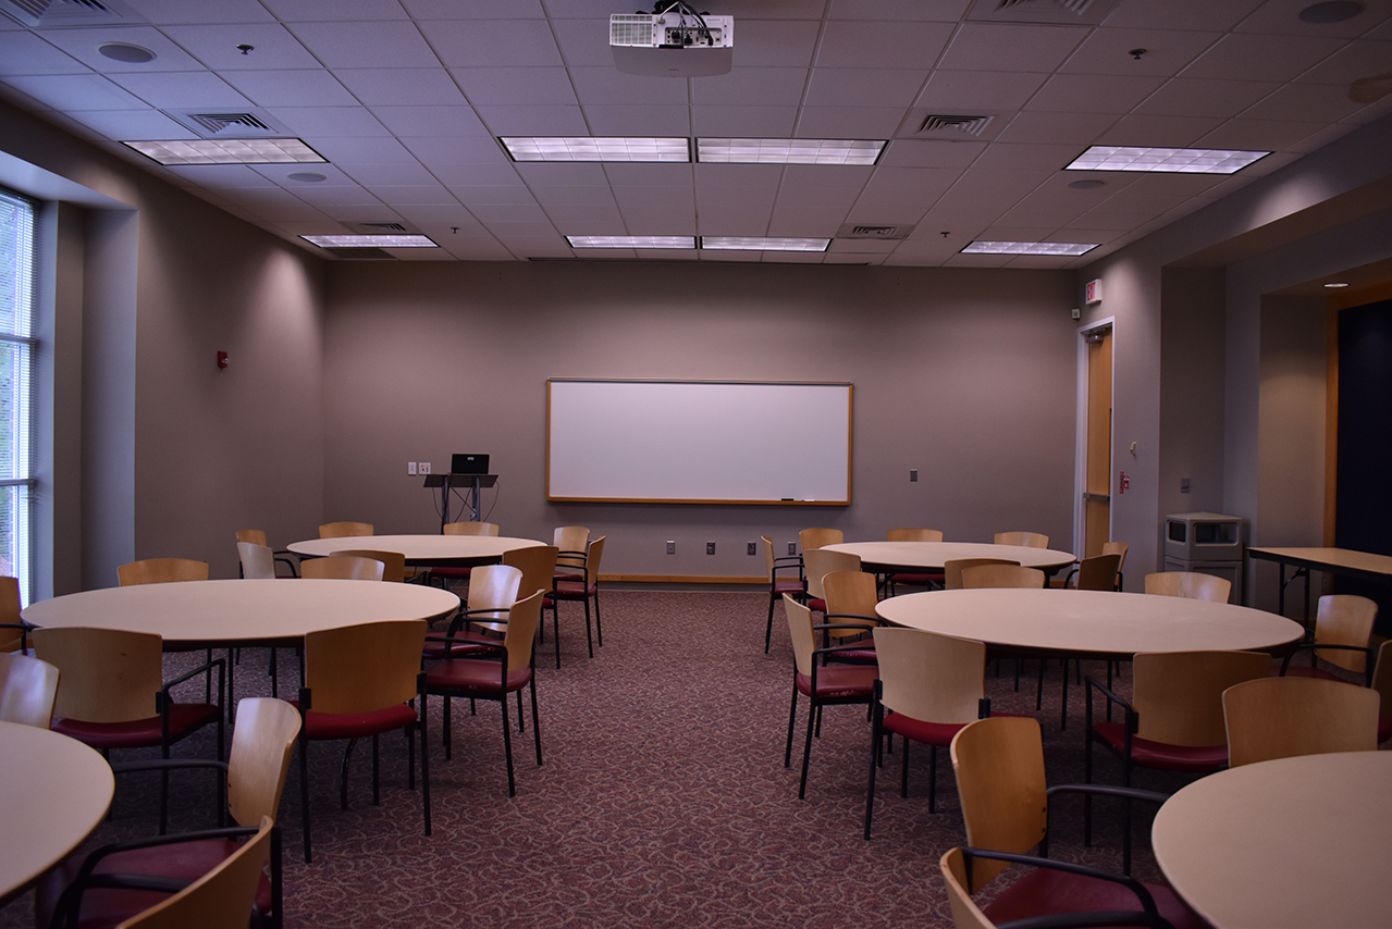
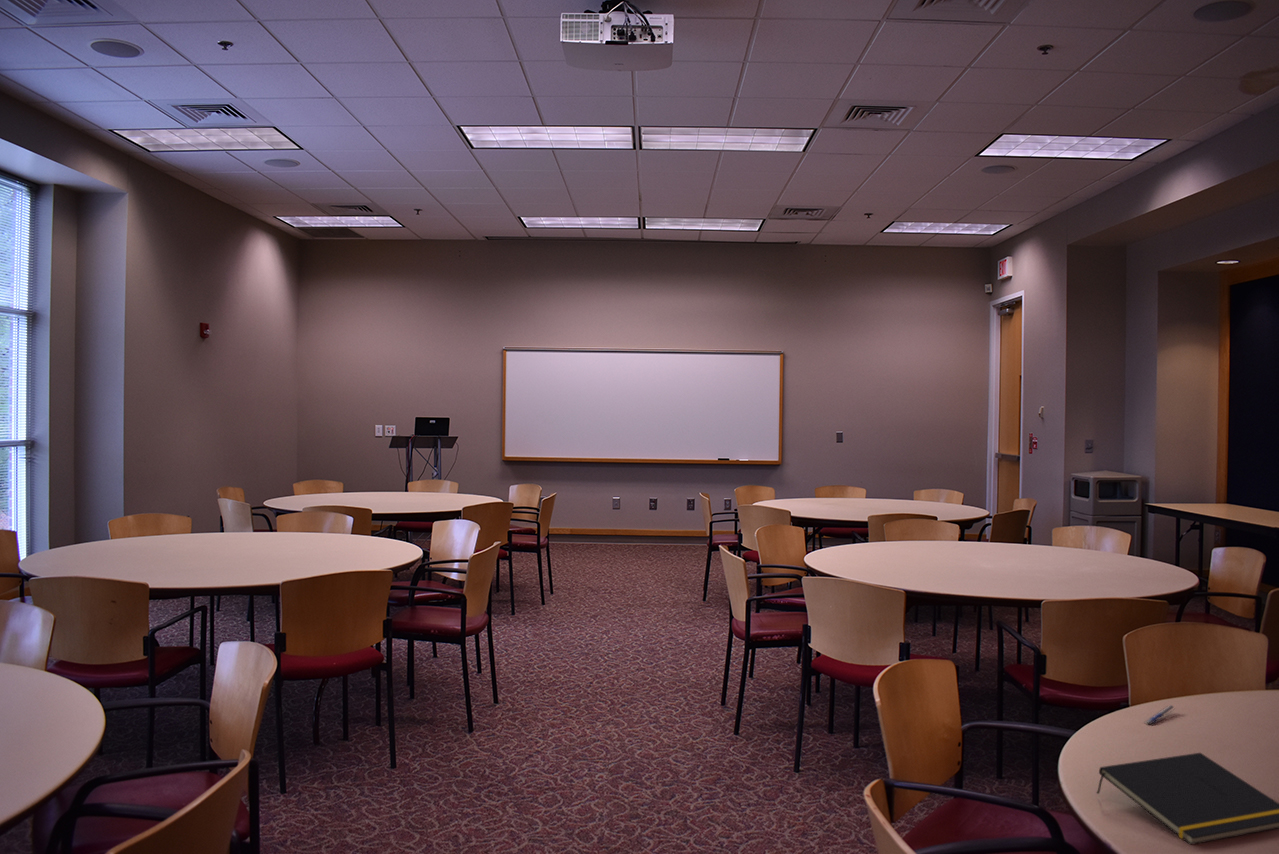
+ pen (1160, 714)
+ notepad (1195, 794)
